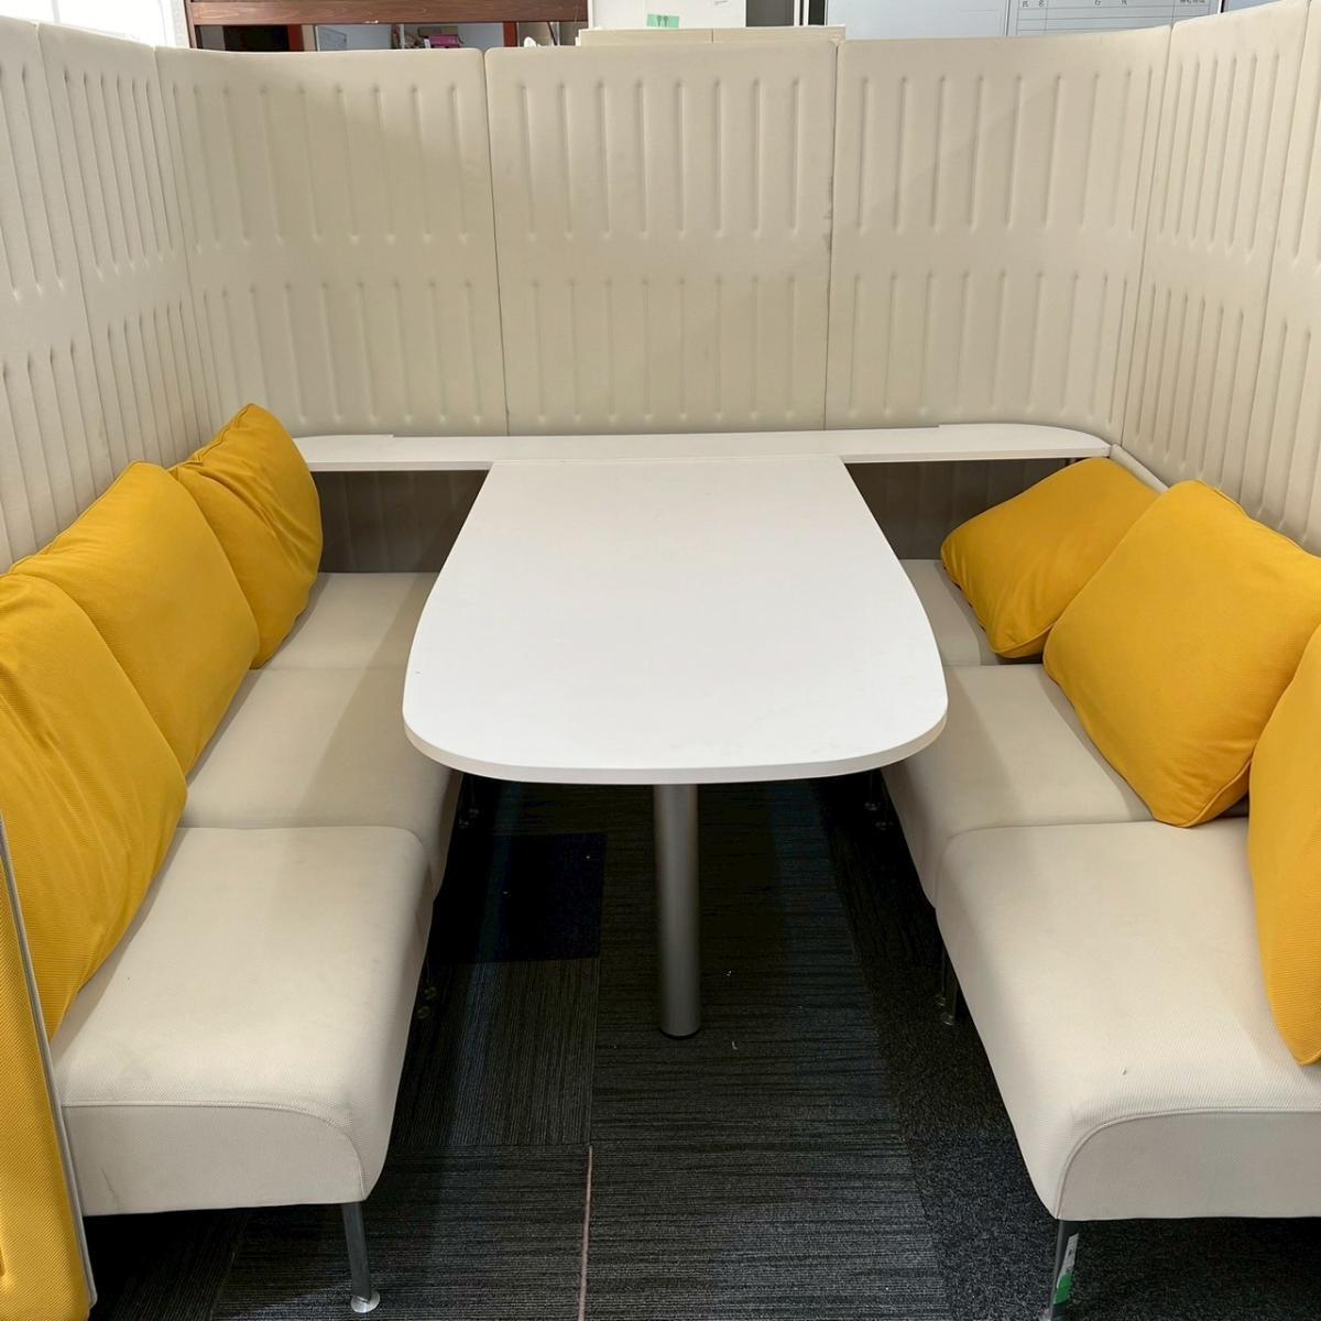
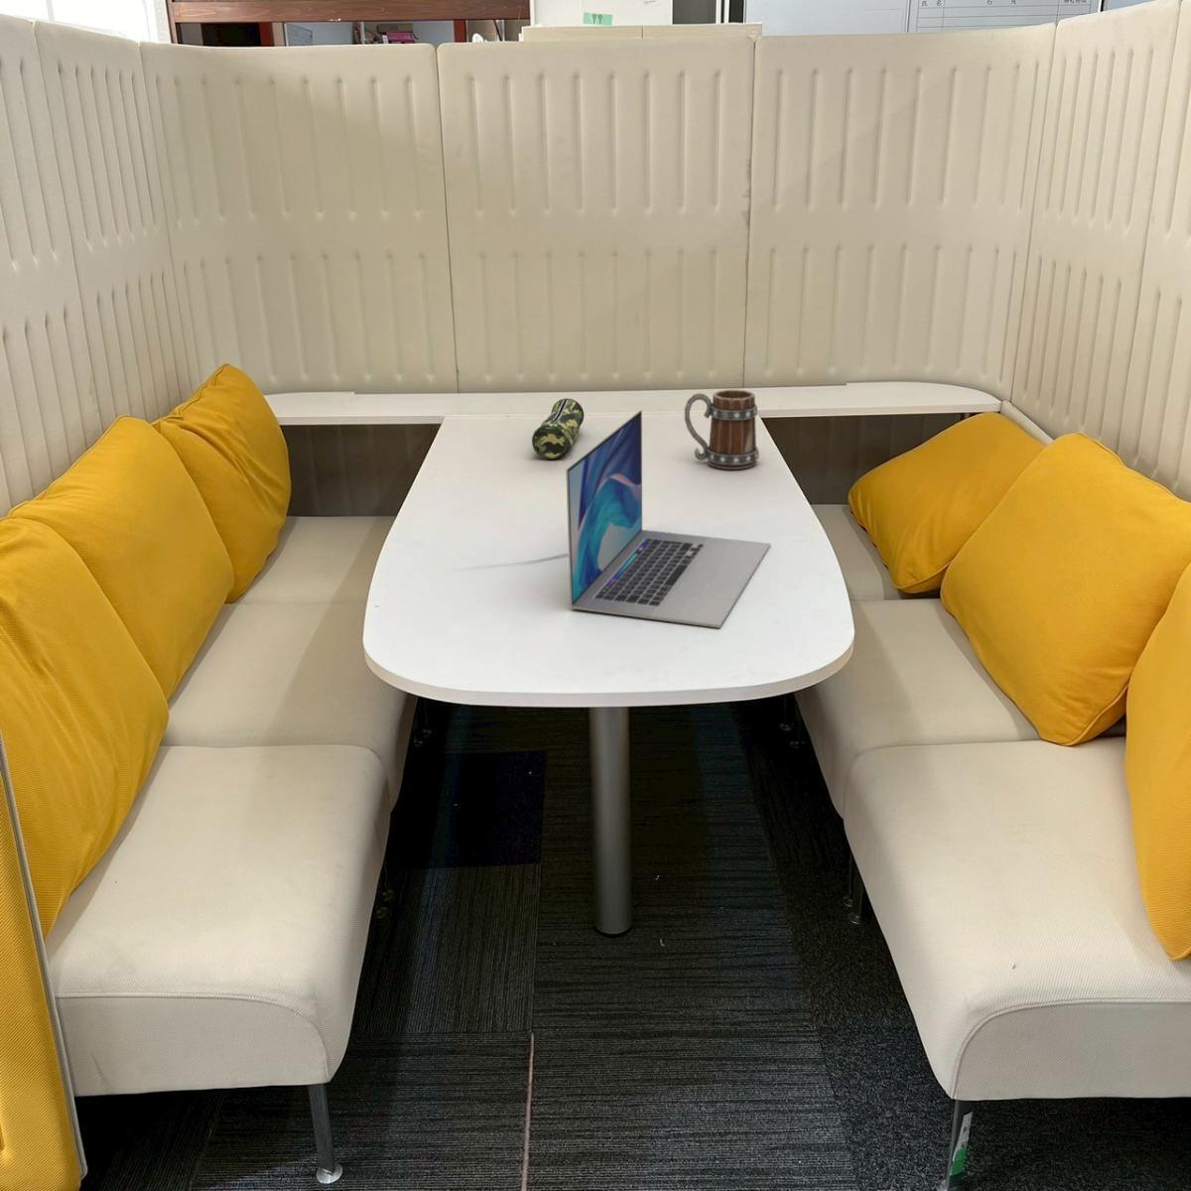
+ pencil case (557, 430)
+ mug (722, 428)
+ laptop (676, 533)
